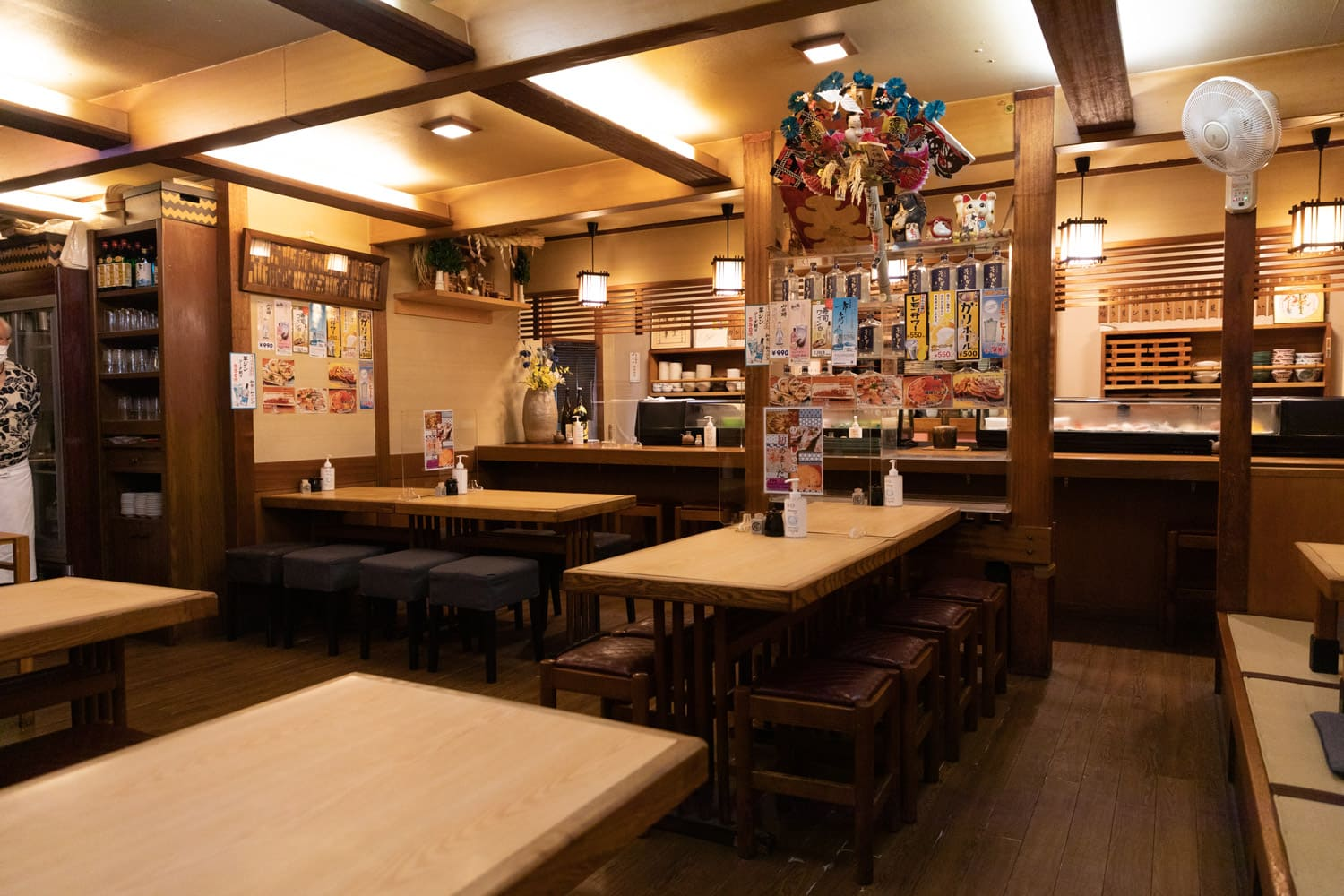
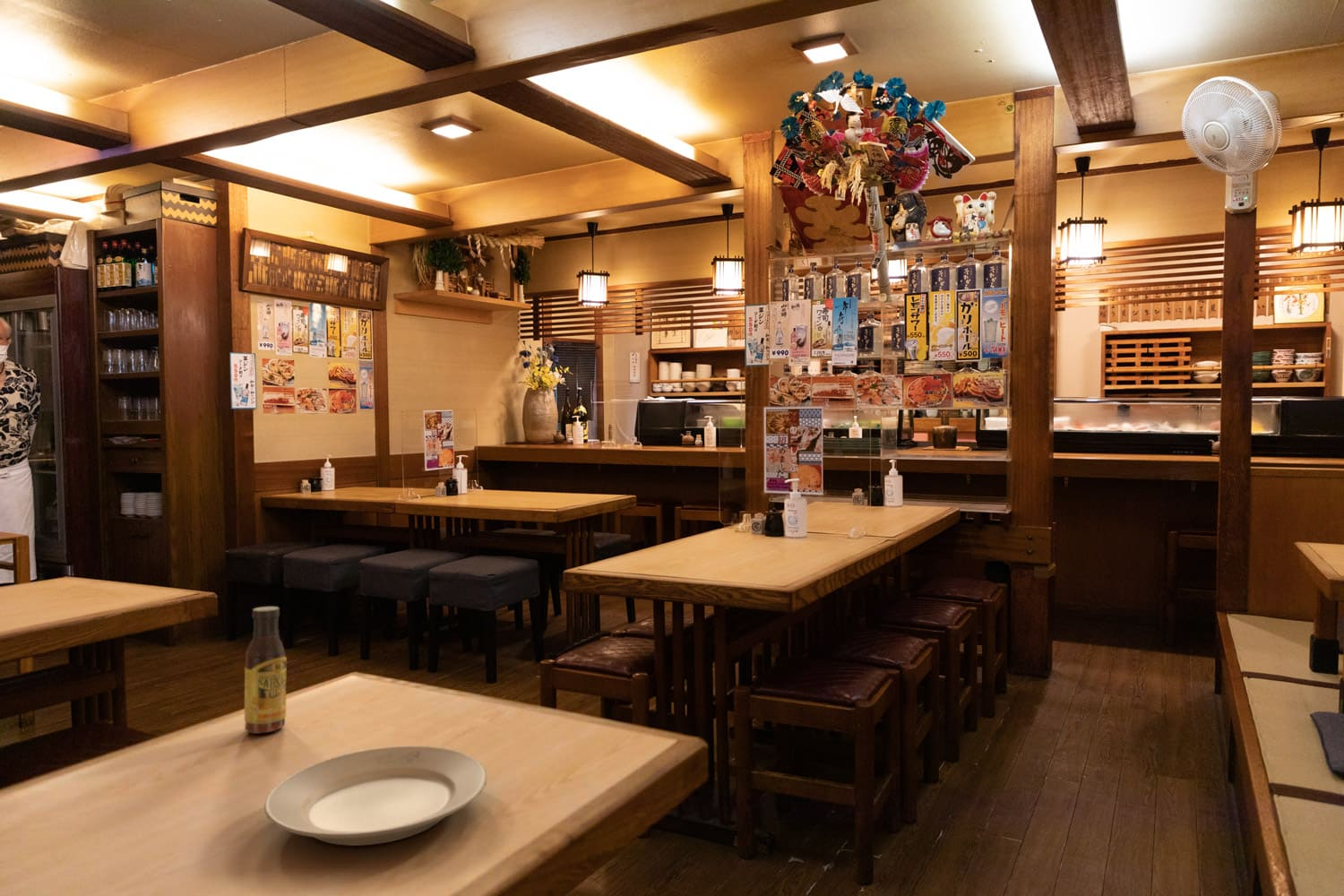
+ plate (380, 798)
+ sauce bottle (264, 668)
